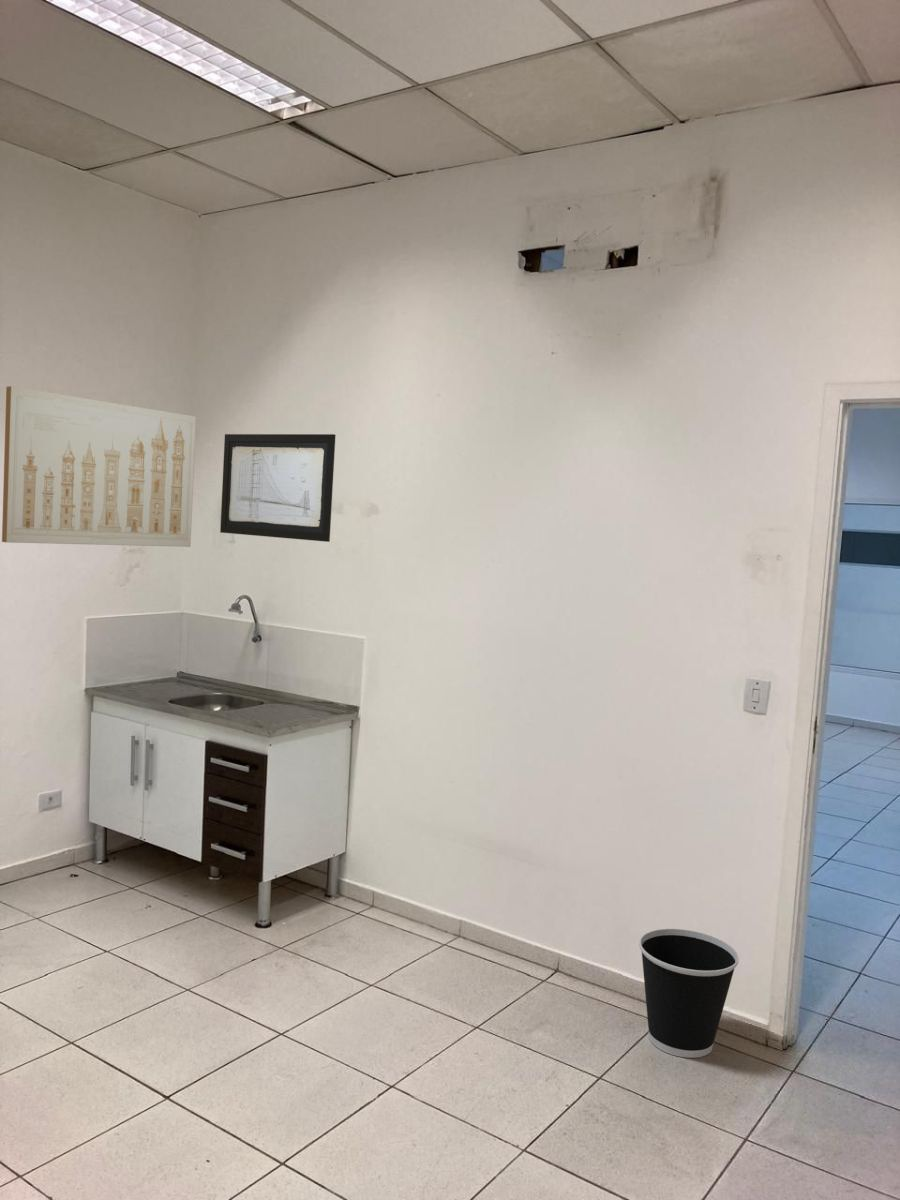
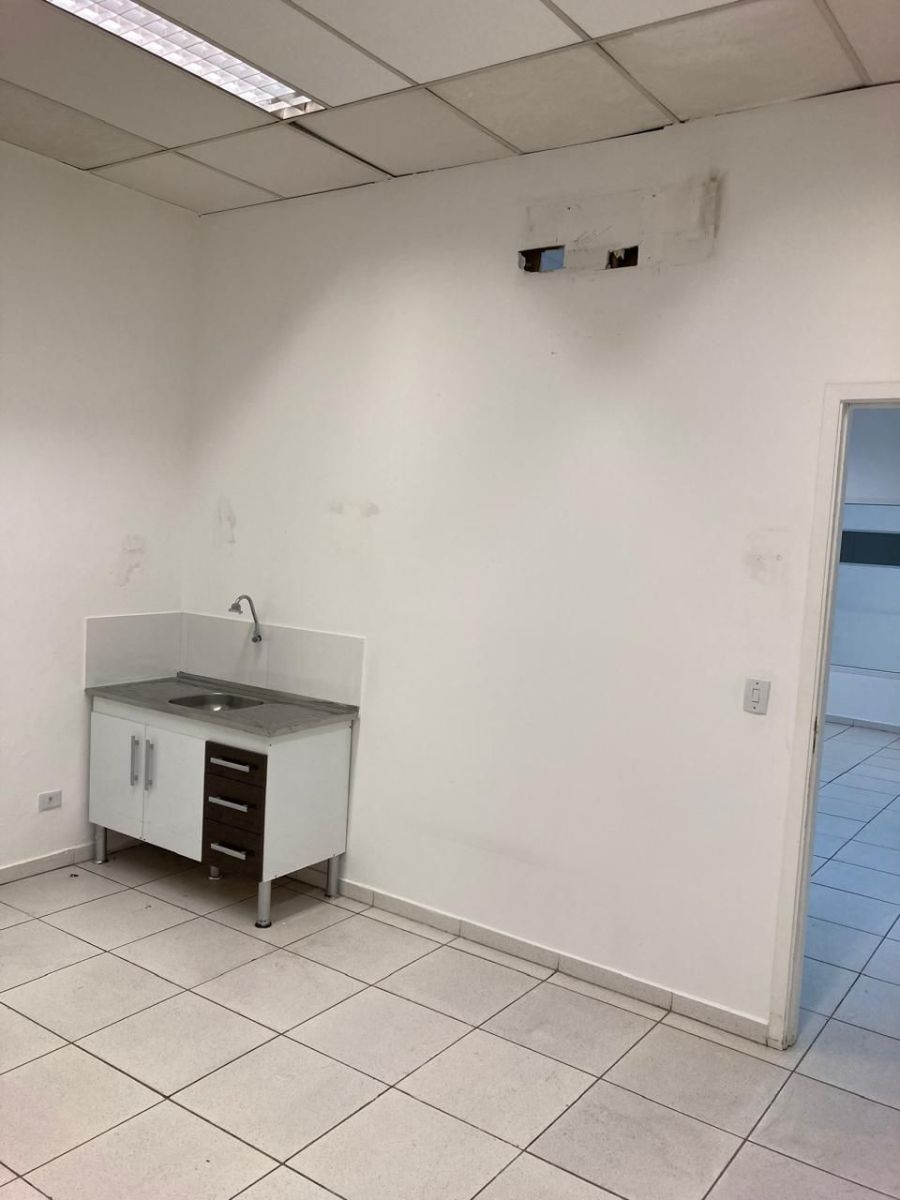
- wall art (107, 474)
- wall art (275, 485)
- wastebasket (684, 994)
